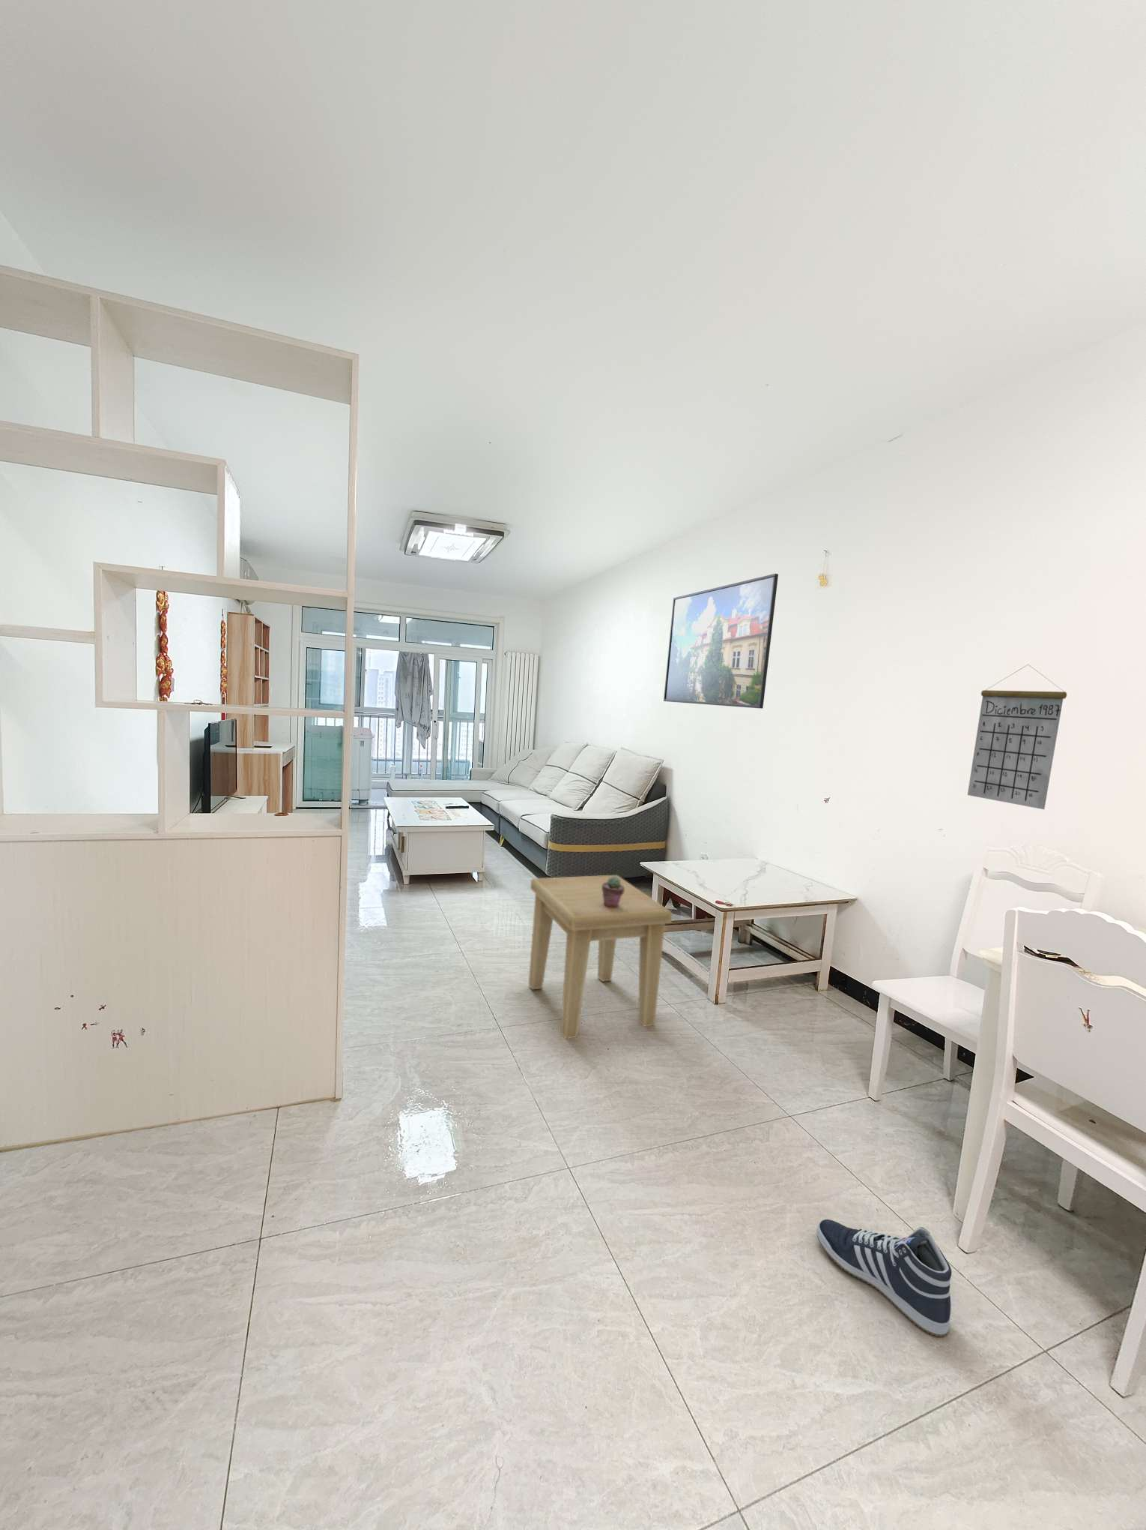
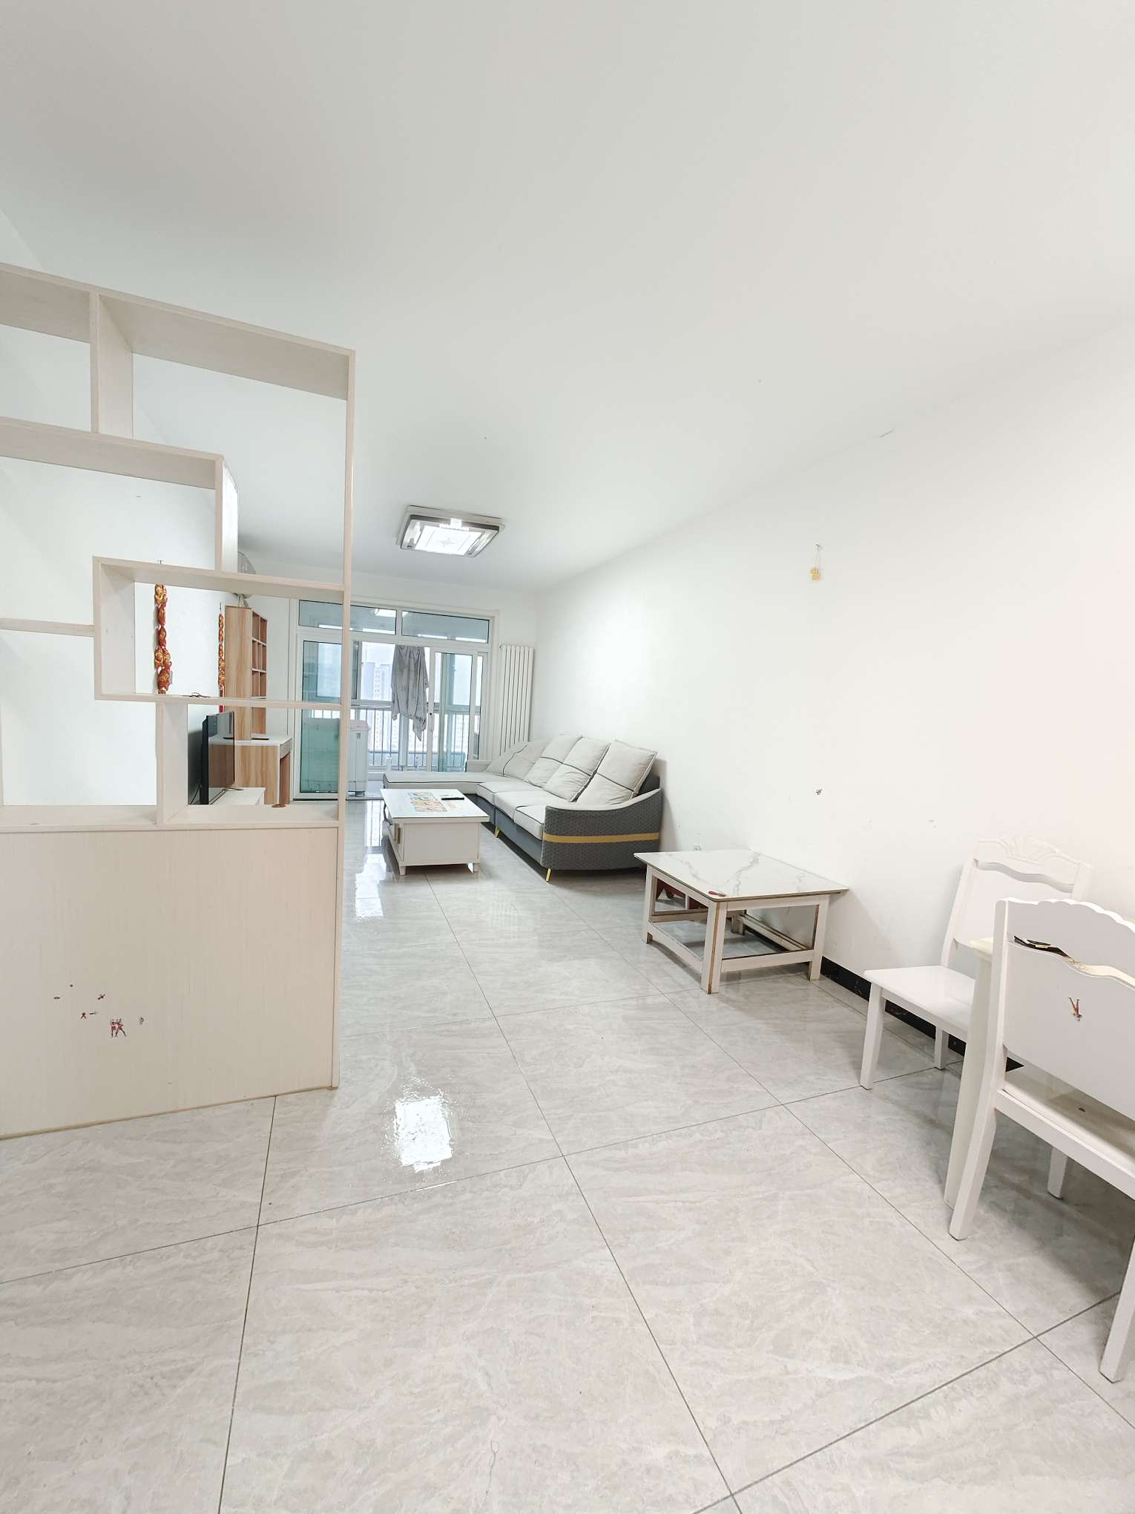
- potted succulent (613, 891)
- sneaker (884, 1248)
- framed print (713, 647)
- calendar (1015, 734)
- side table (589, 949)
